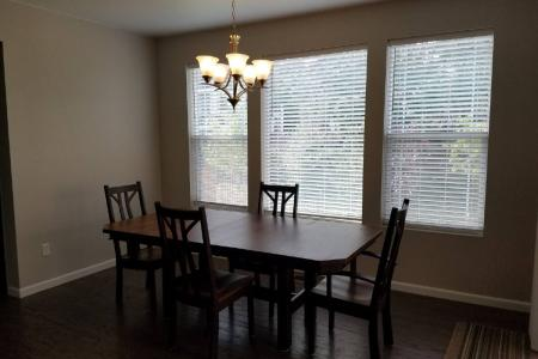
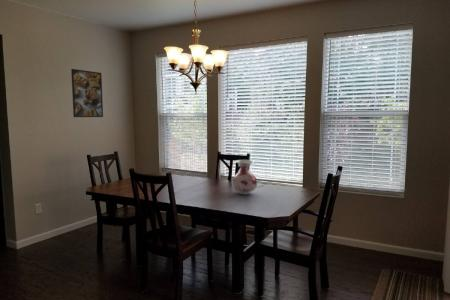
+ vase (244, 177)
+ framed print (87, 94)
